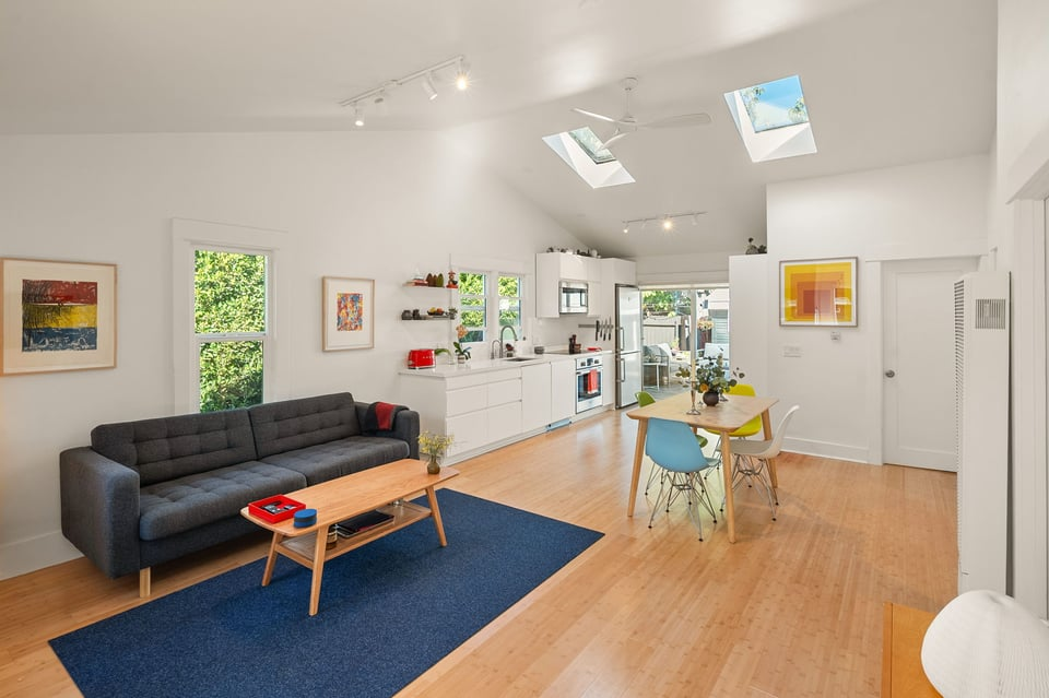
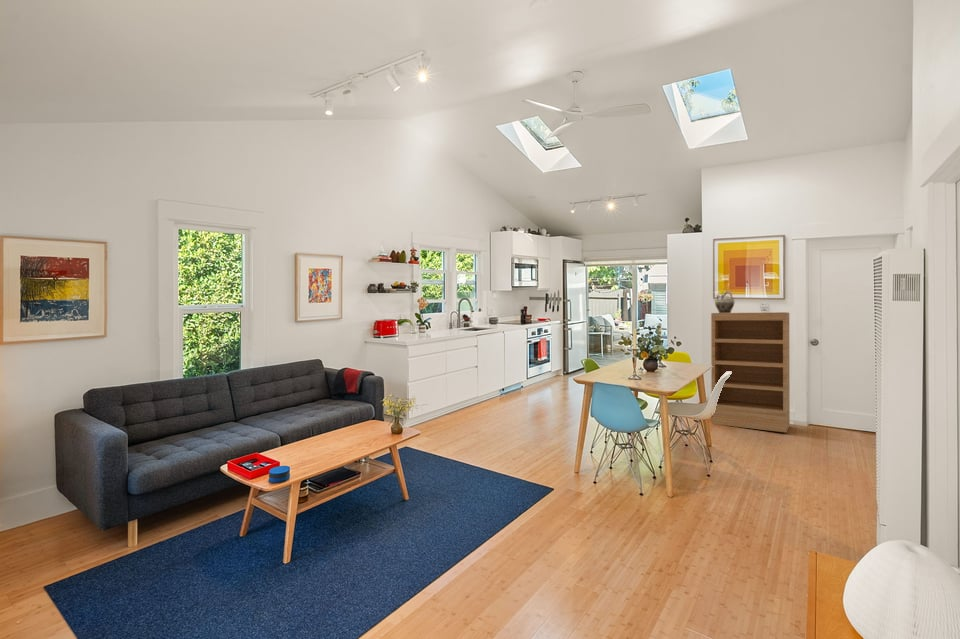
+ bookcase (750, 368)
+ ceramic vessel (724, 301)
